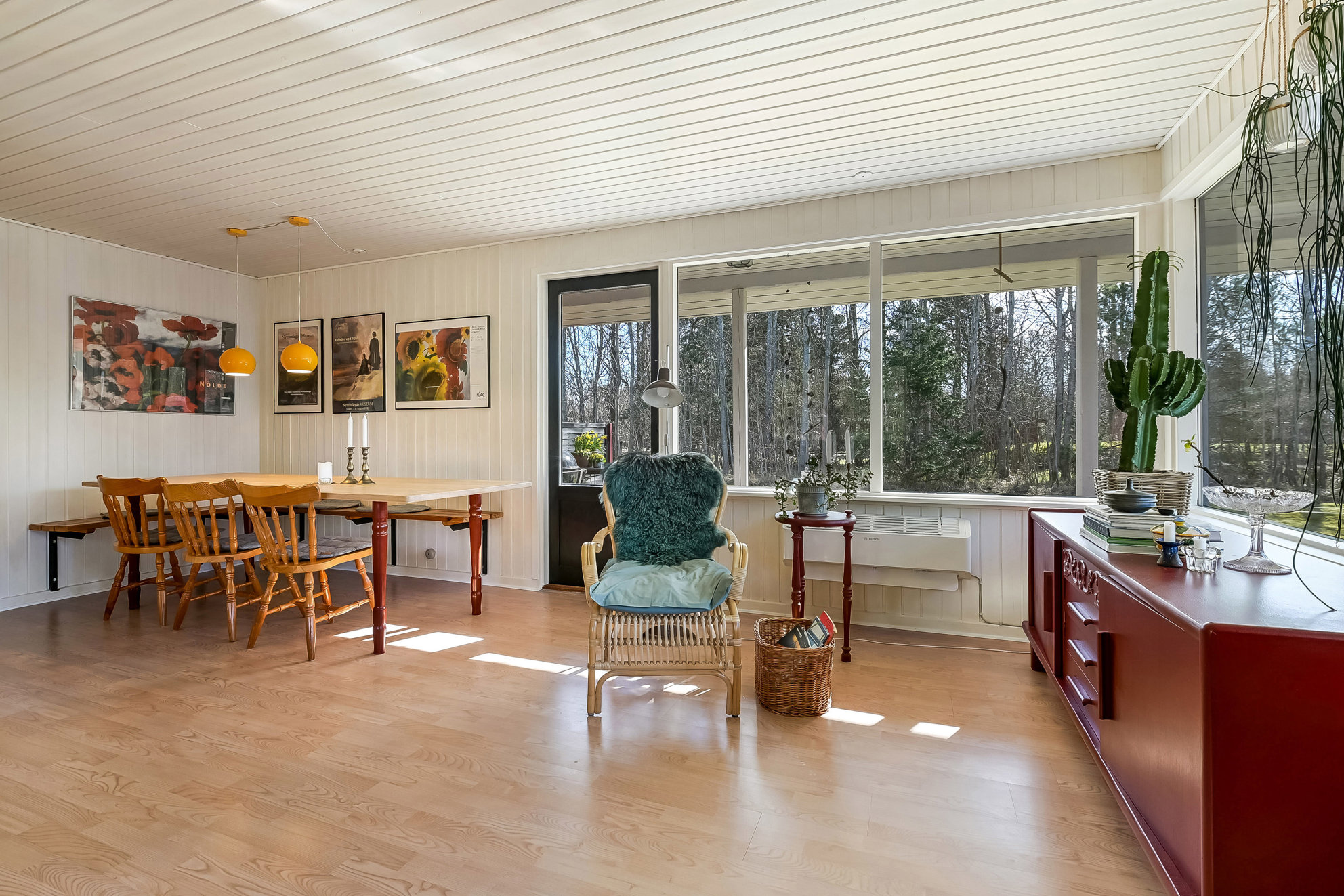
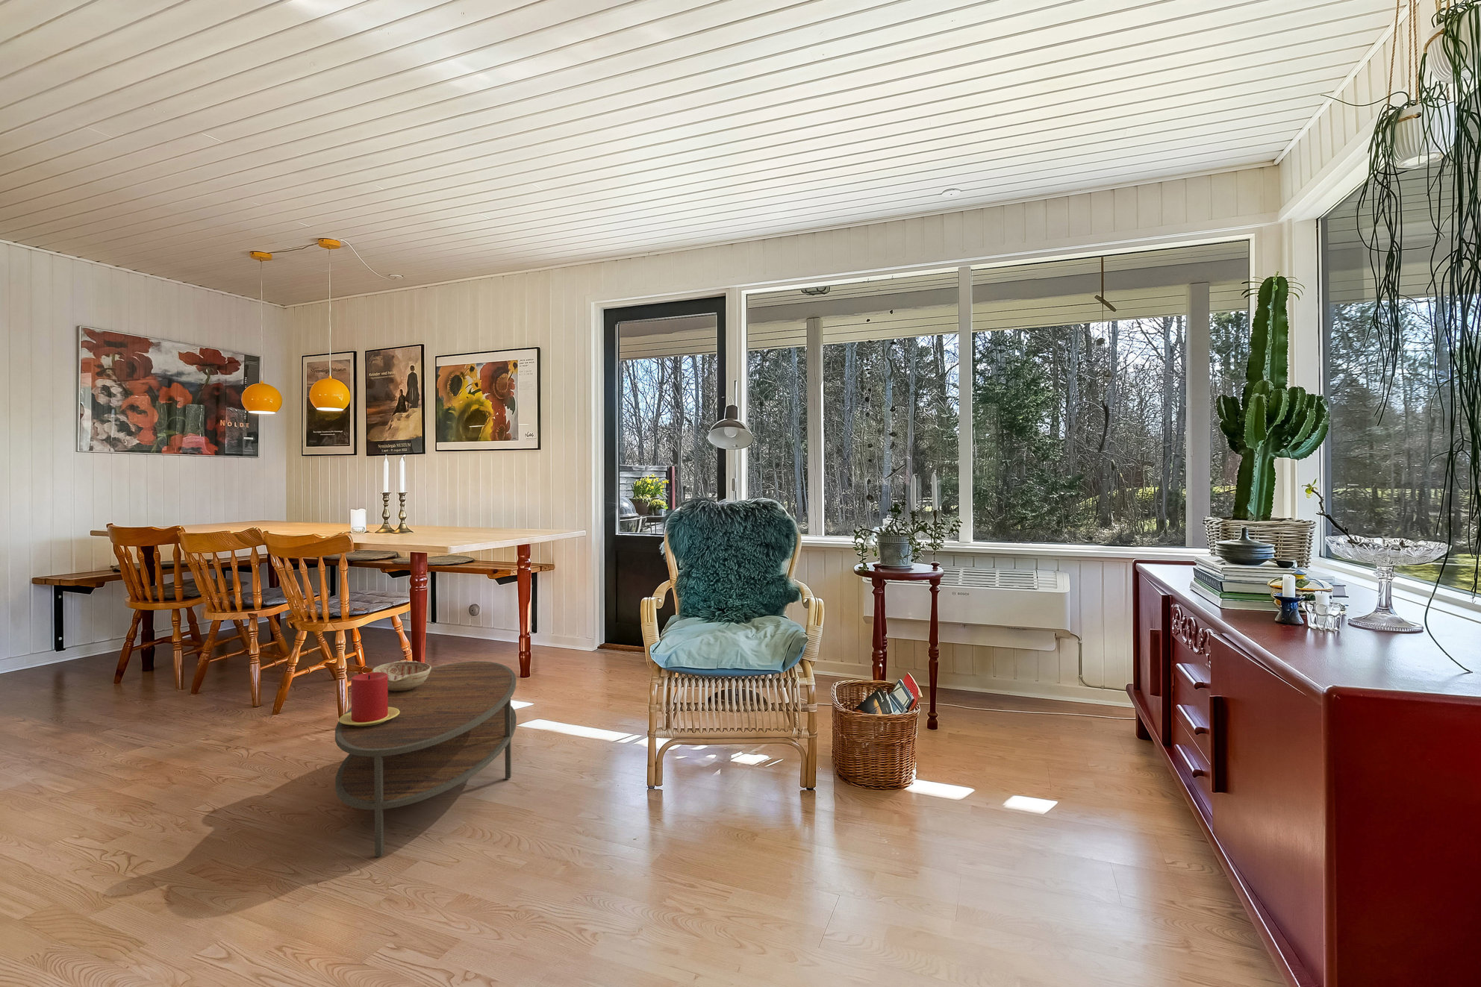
+ decorative bowl (401, 677)
+ candle (369, 697)
+ coffee table (436, 738)
